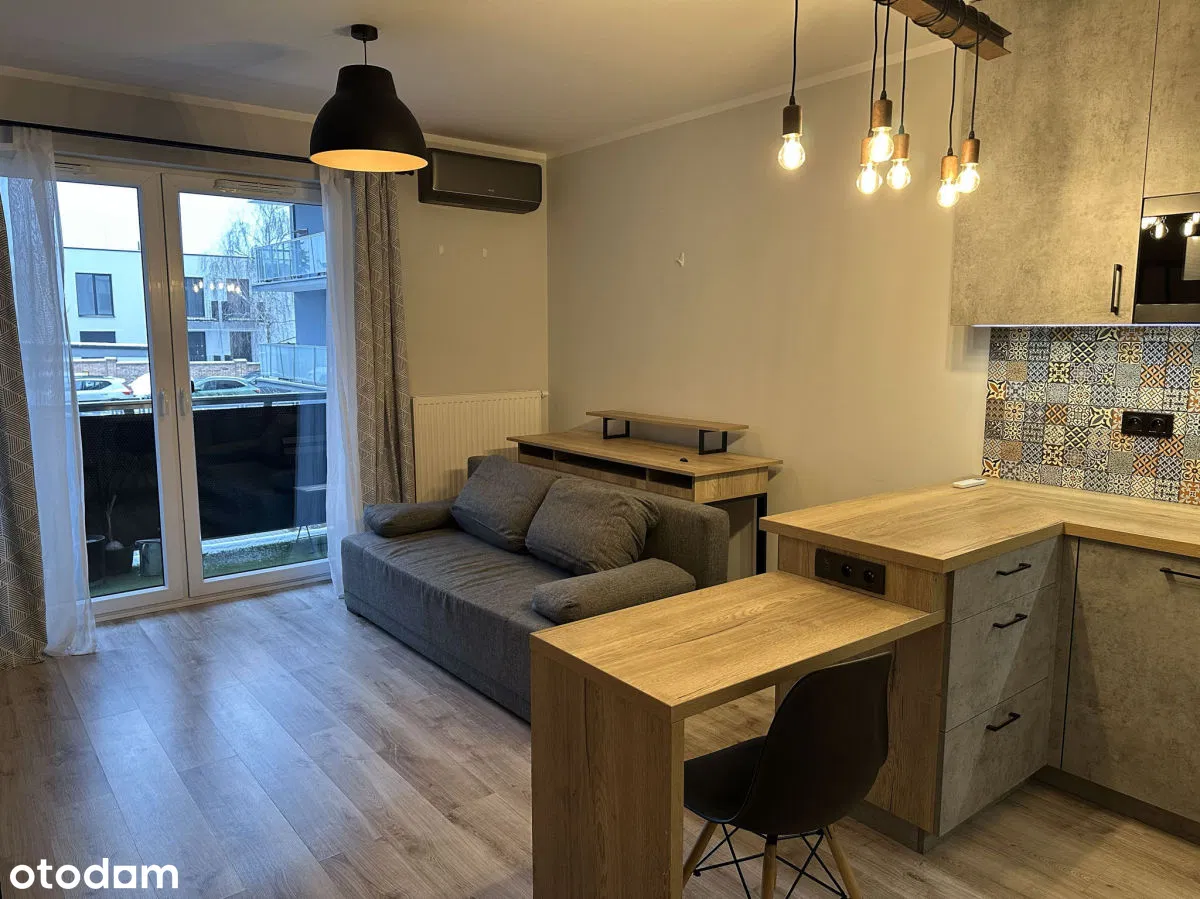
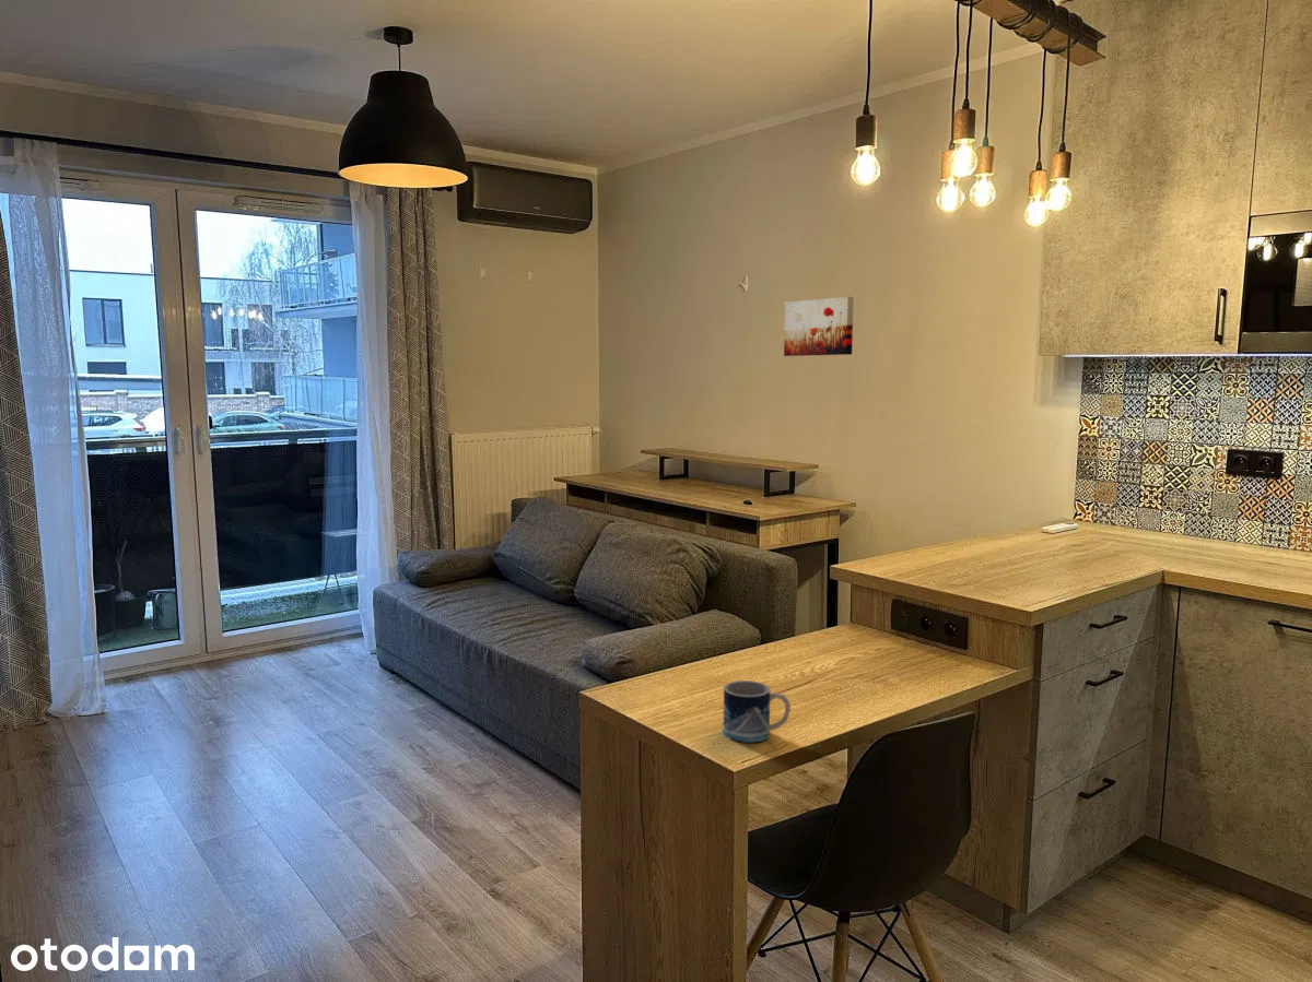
+ wall art (817, 327)
+ mug (755, 711)
